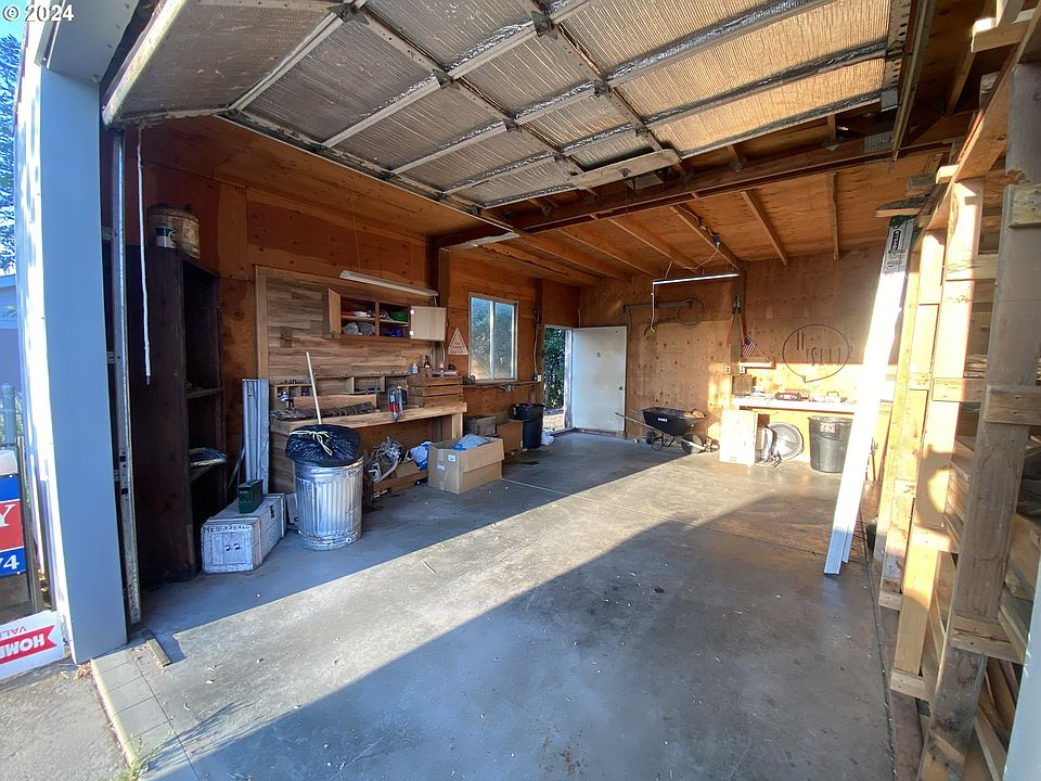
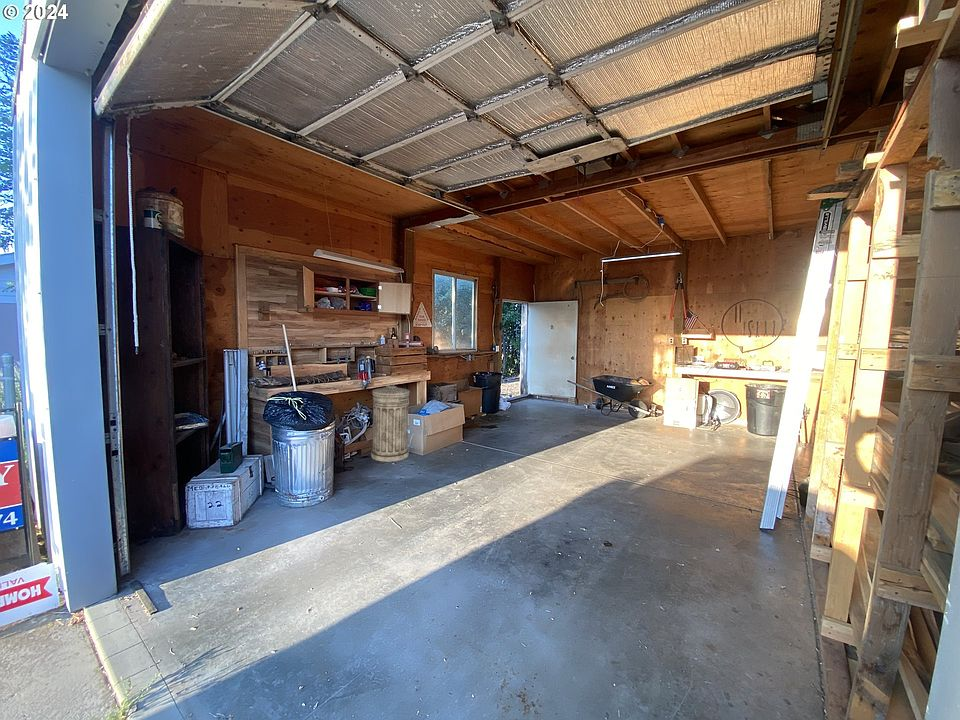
+ trash can (390, 420)
